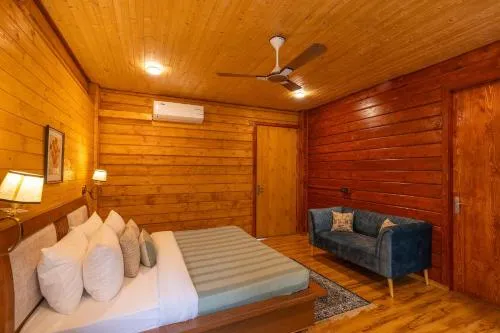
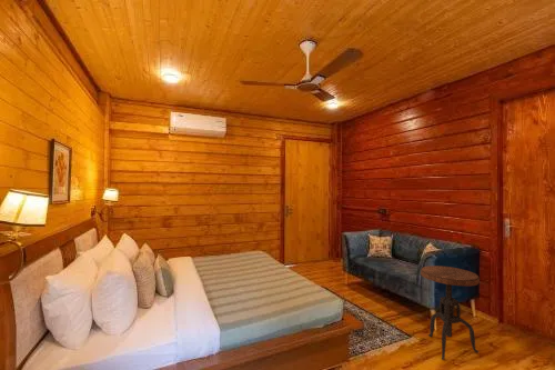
+ side table (448, 310)
